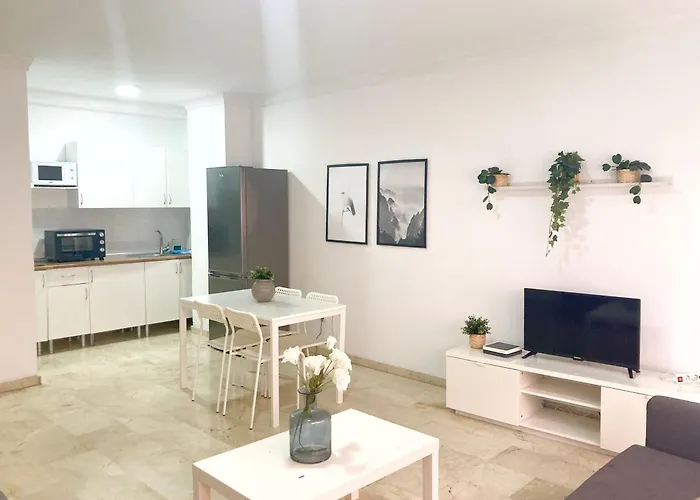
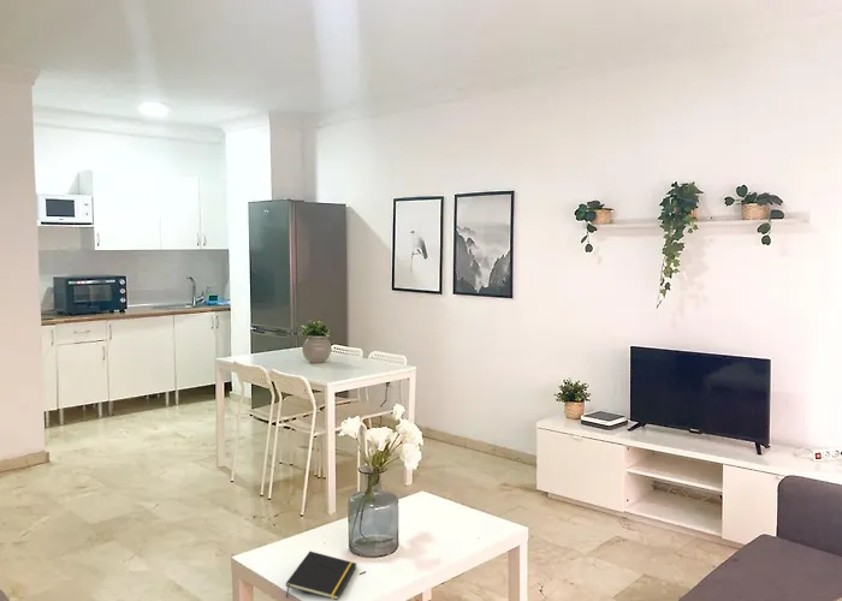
+ notepad (322, 573)
